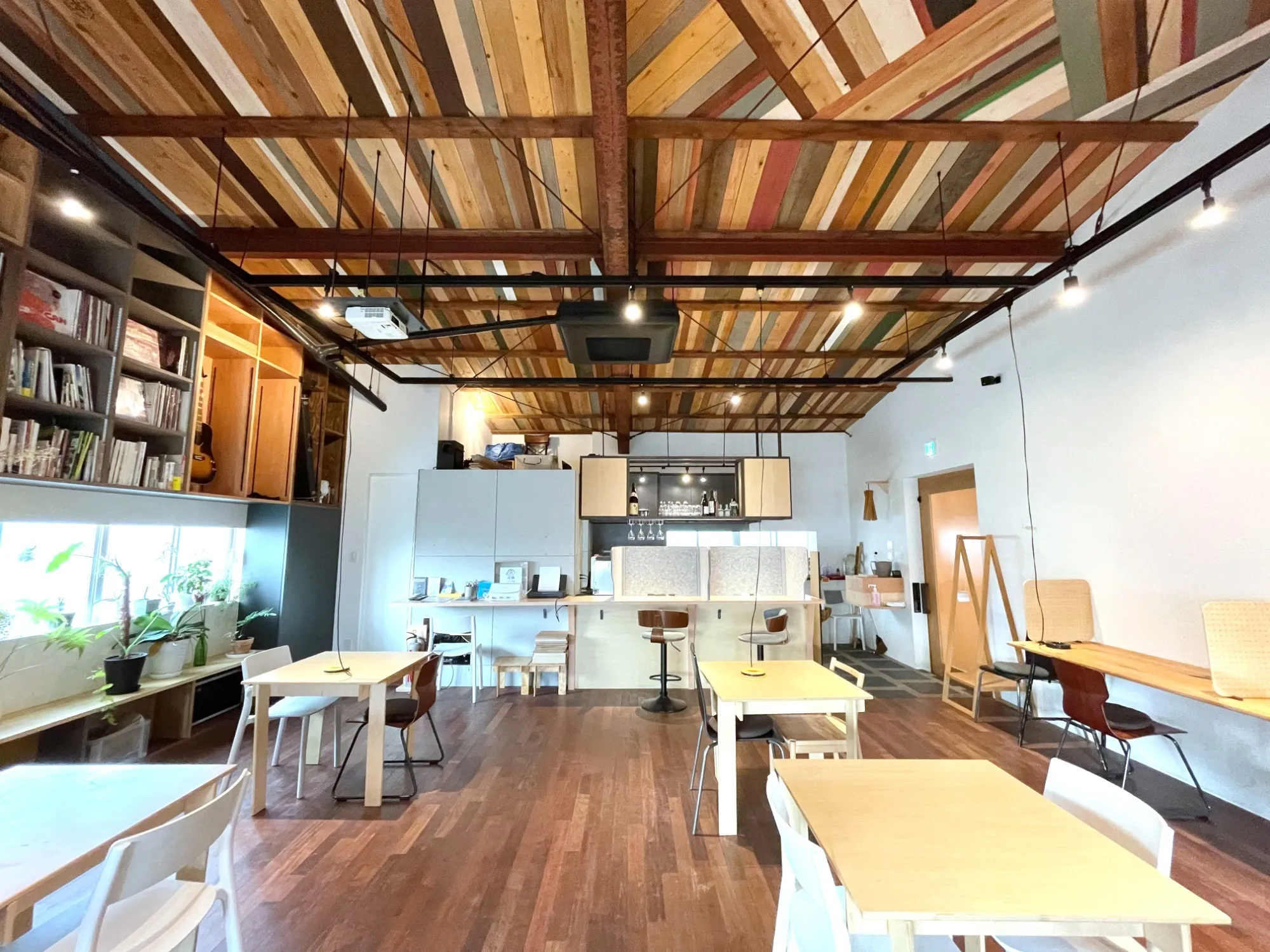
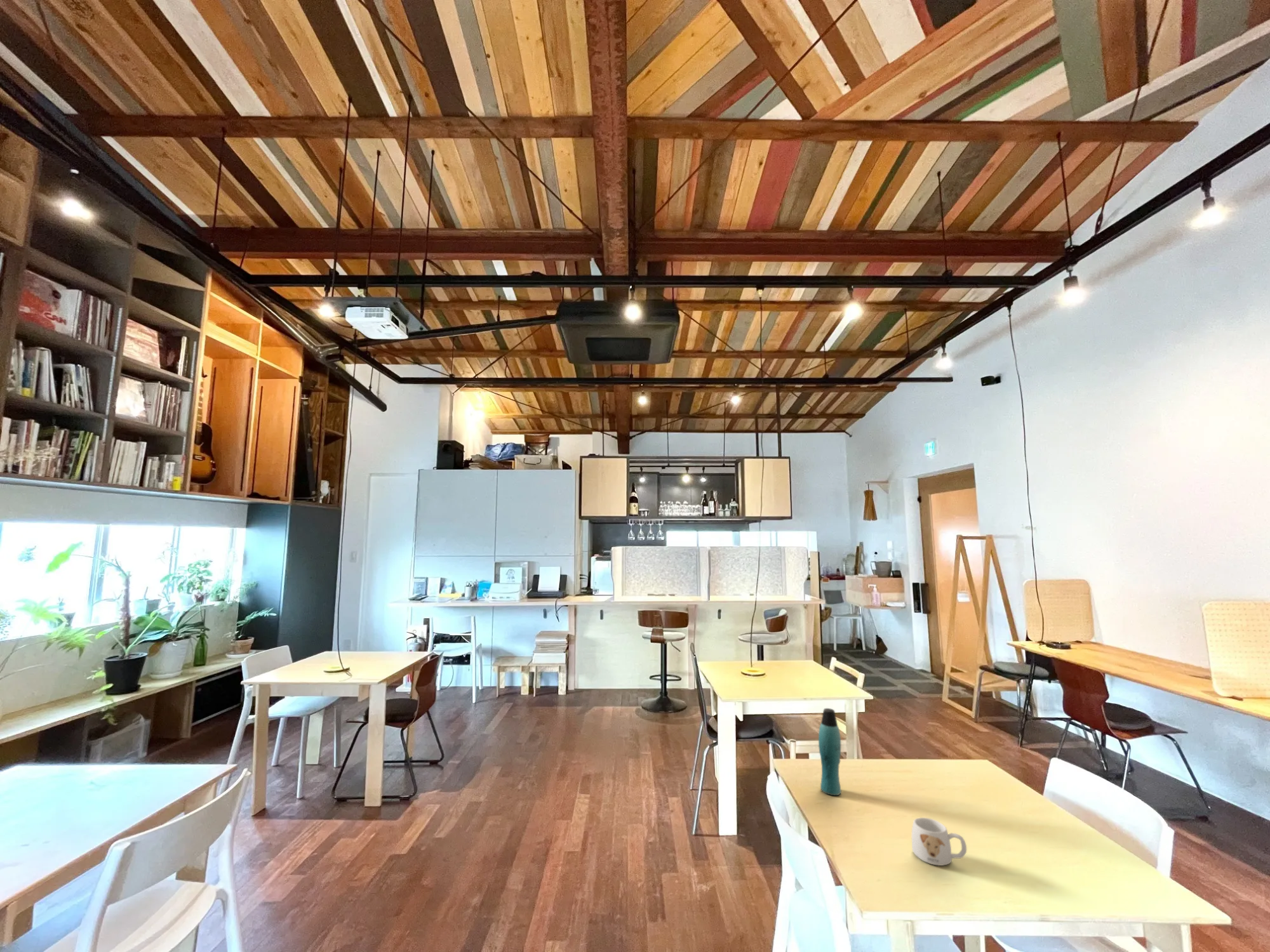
+ bottle (829, 750)
+ mug (938, 842)
